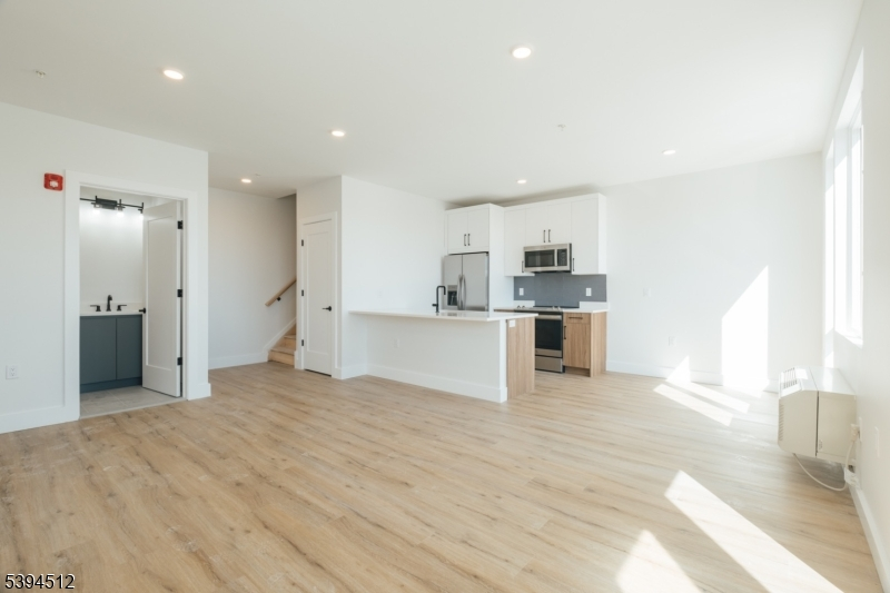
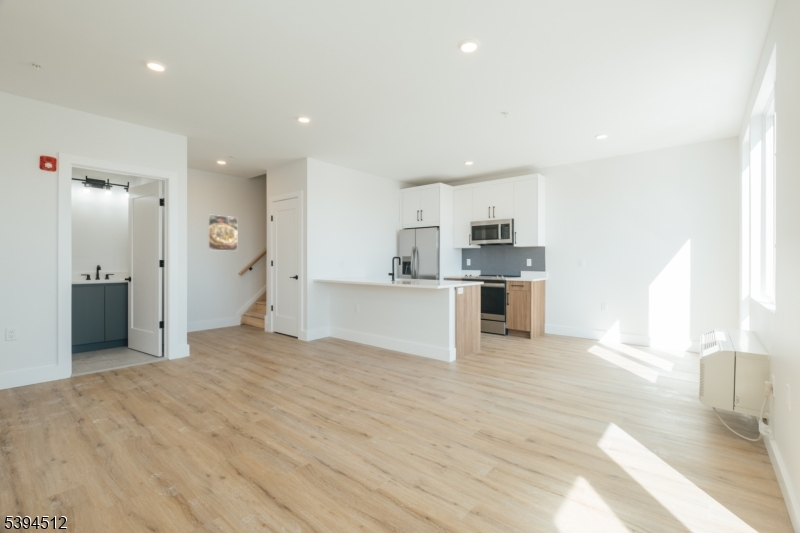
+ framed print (223, 233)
